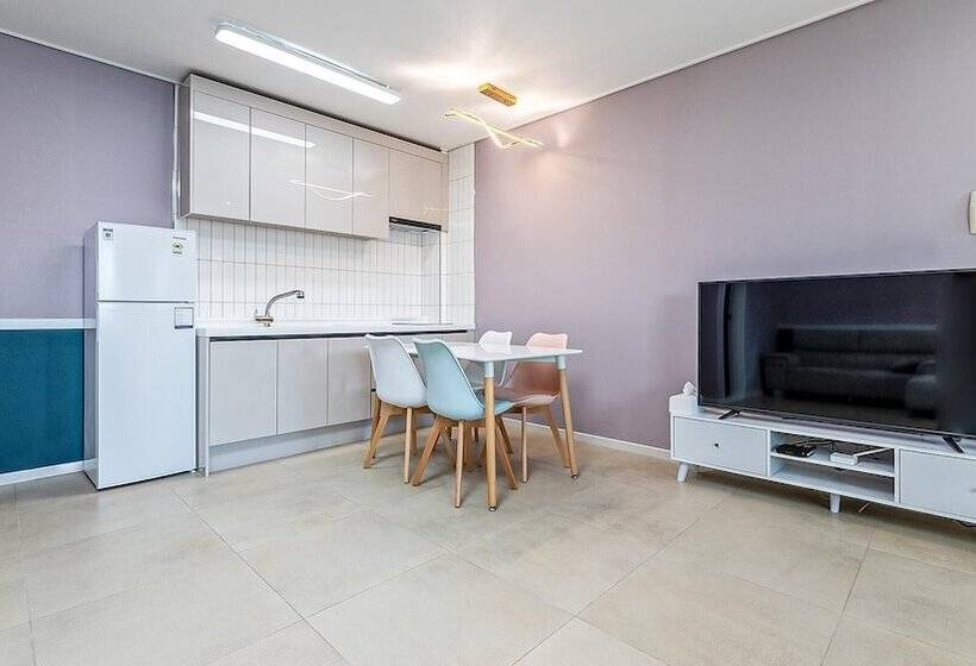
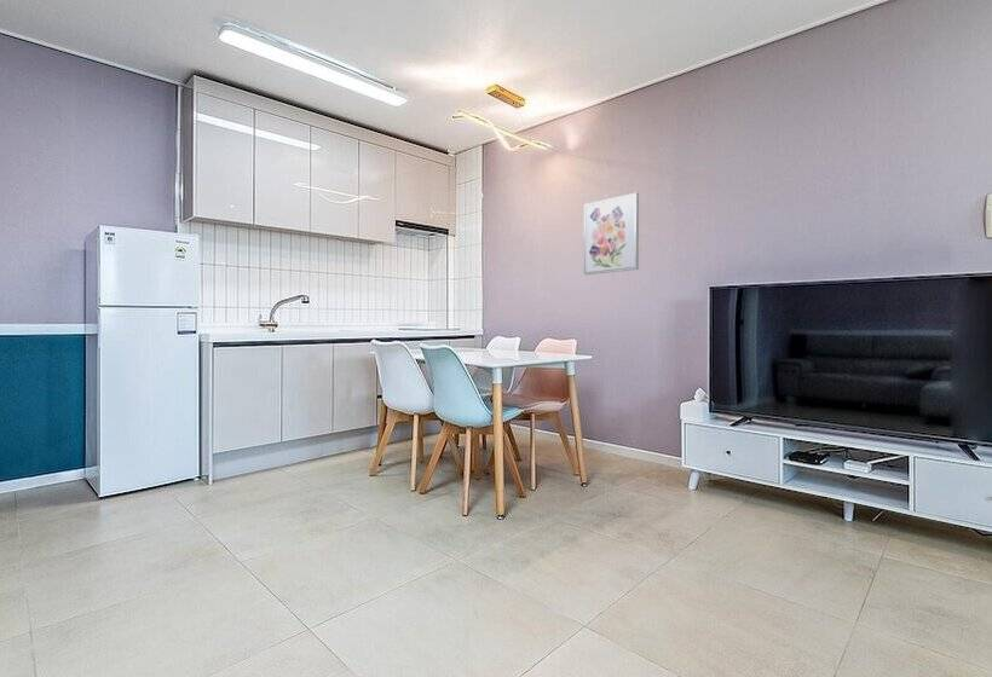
+ wall art (610, 235)
